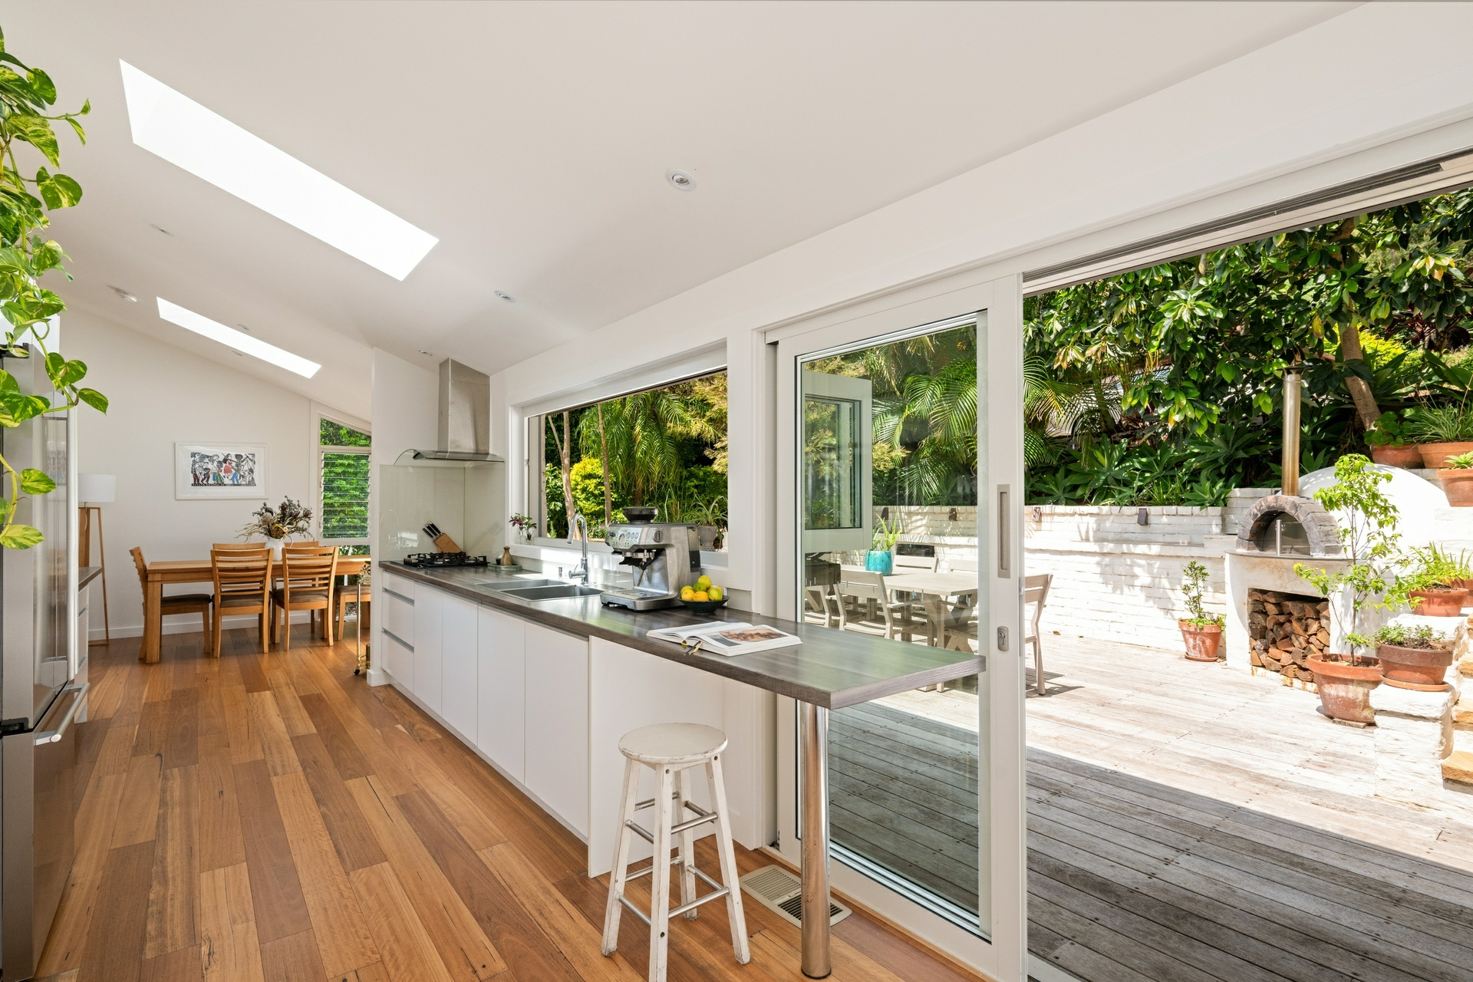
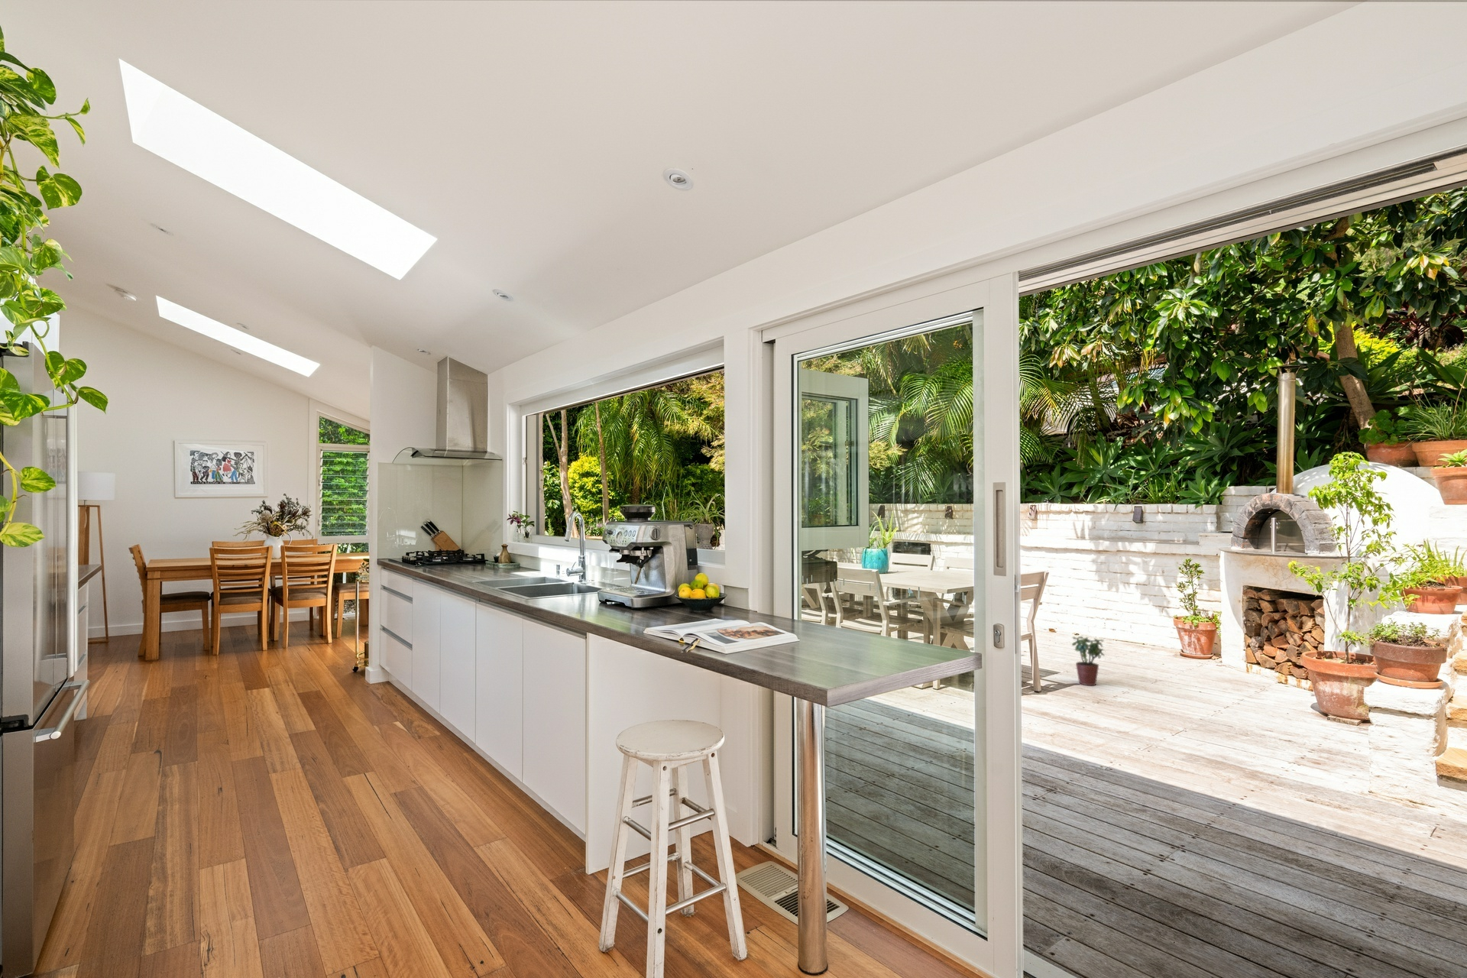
+ potted plant (1085, 658)
